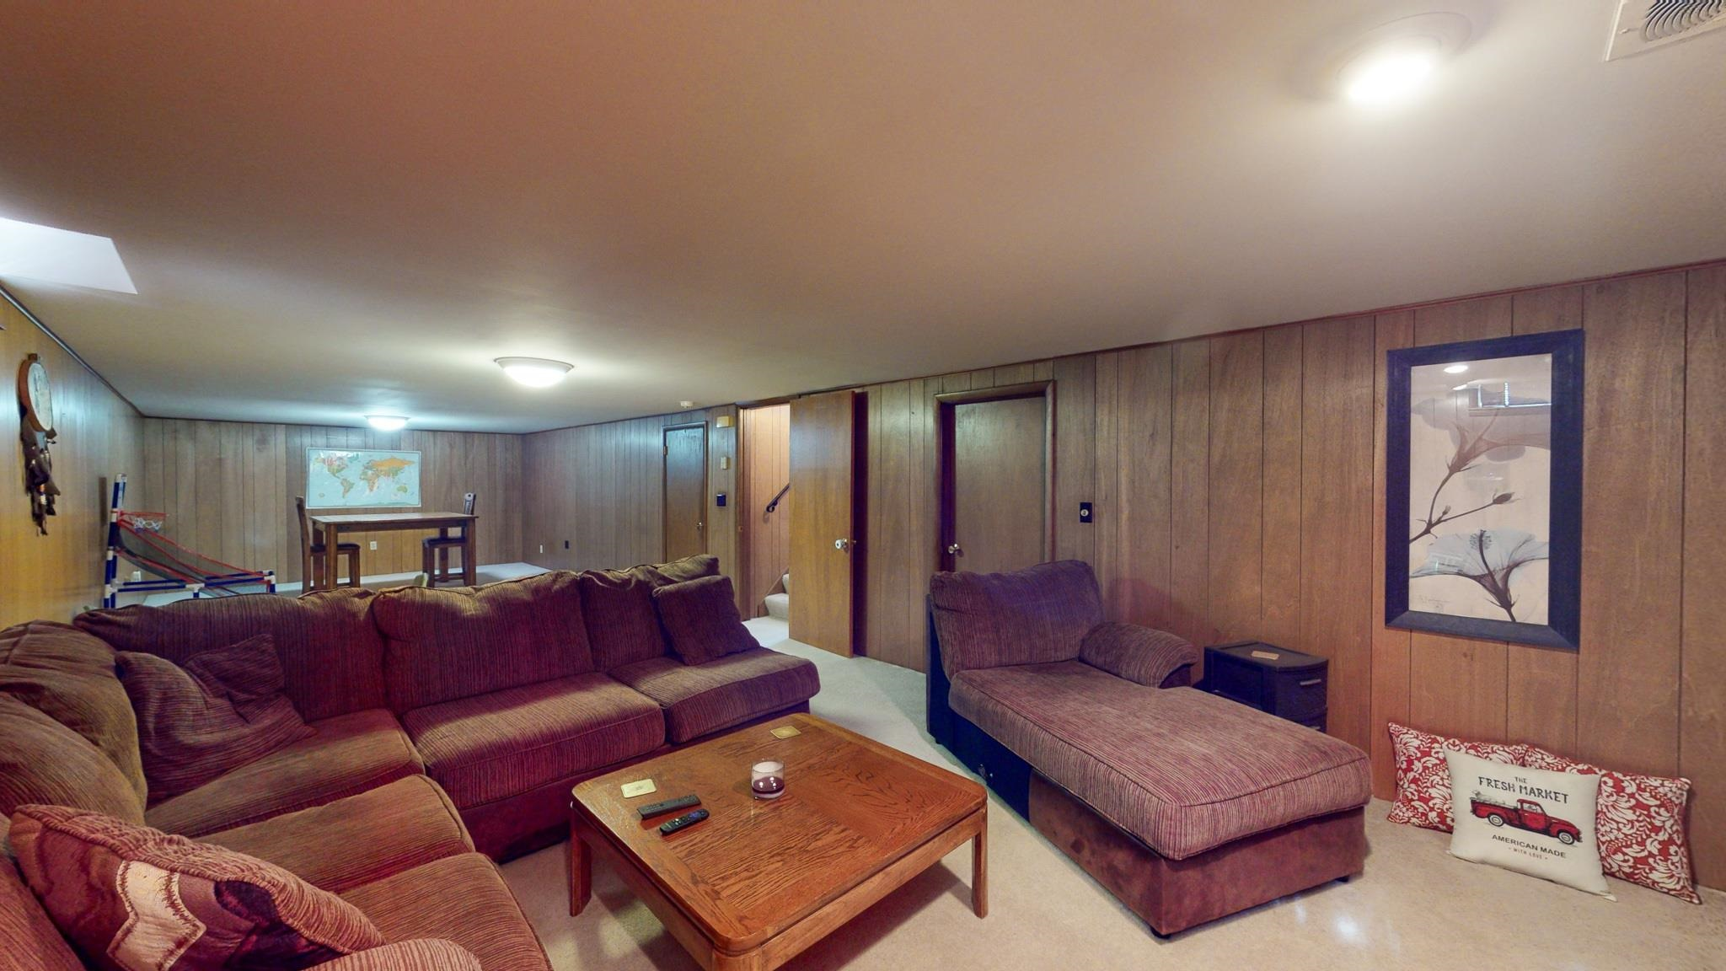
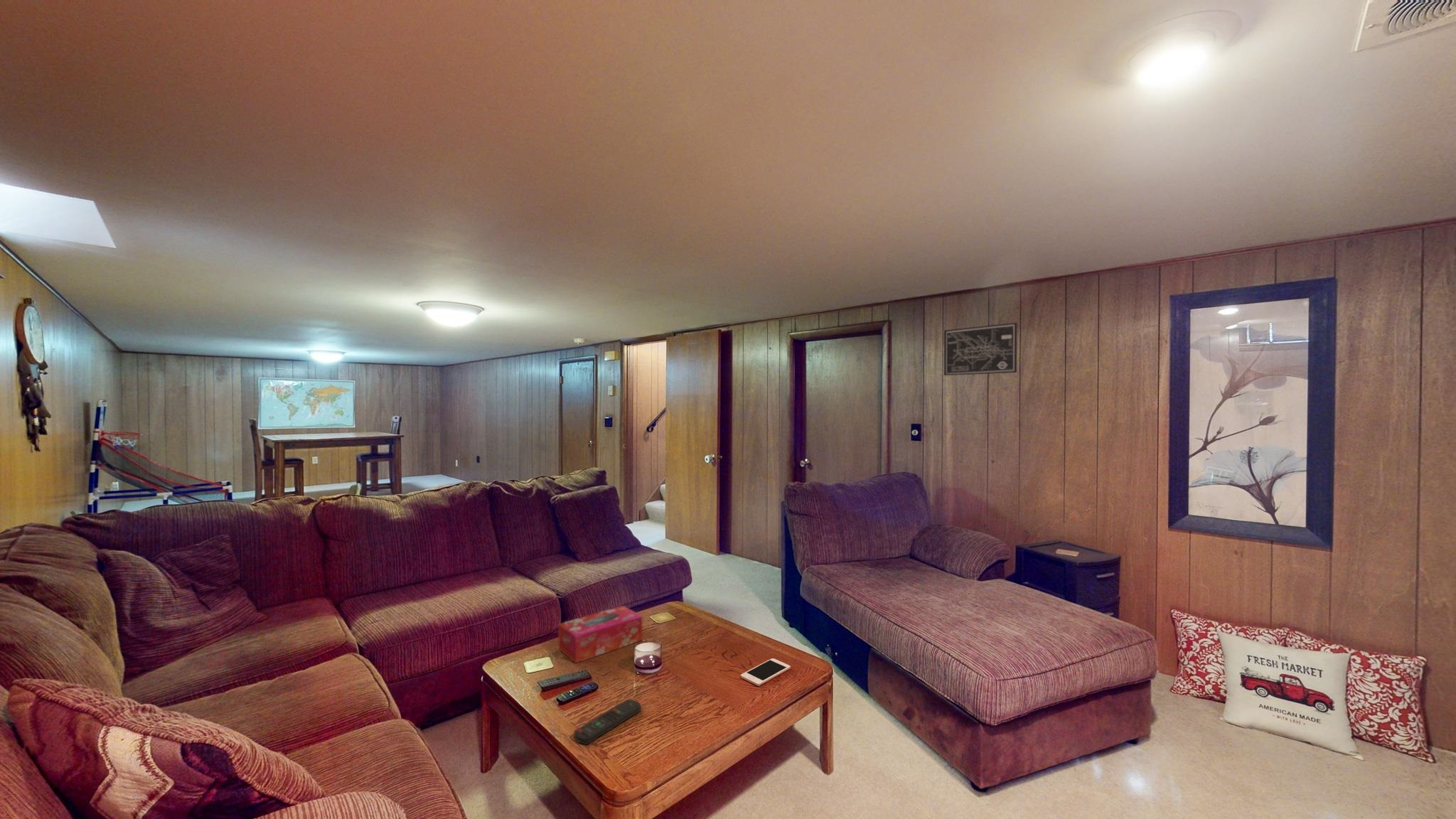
+ wall art (978, 350)
+ tissue box (601, 632)
+ remote control (609, 719)
+ cell phone (766, 671)
